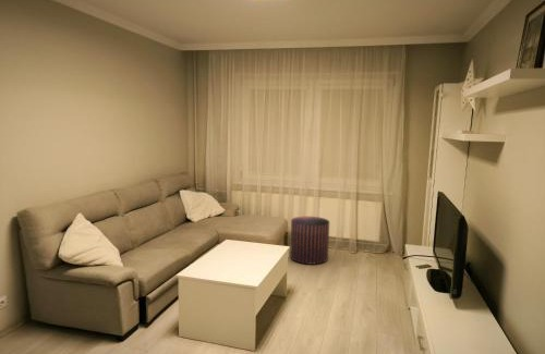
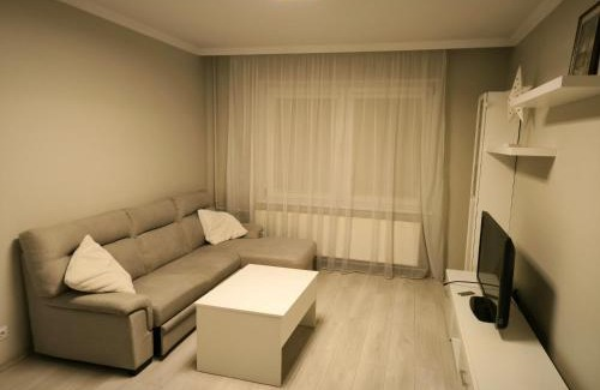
- pouf (310, 239)
